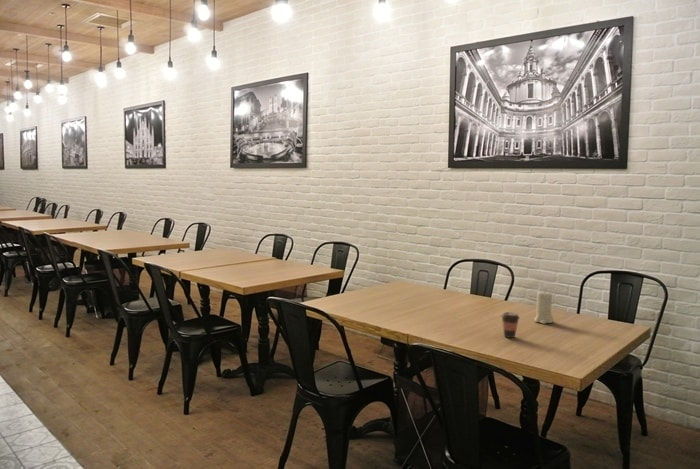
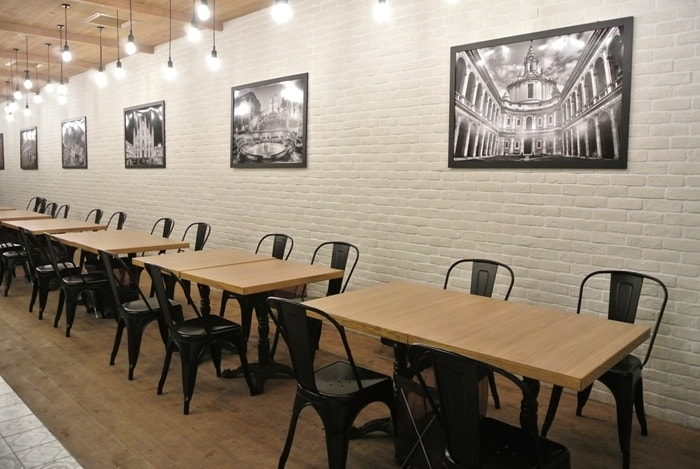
- candle (544, 306)
- coffee cup (510, 325)
